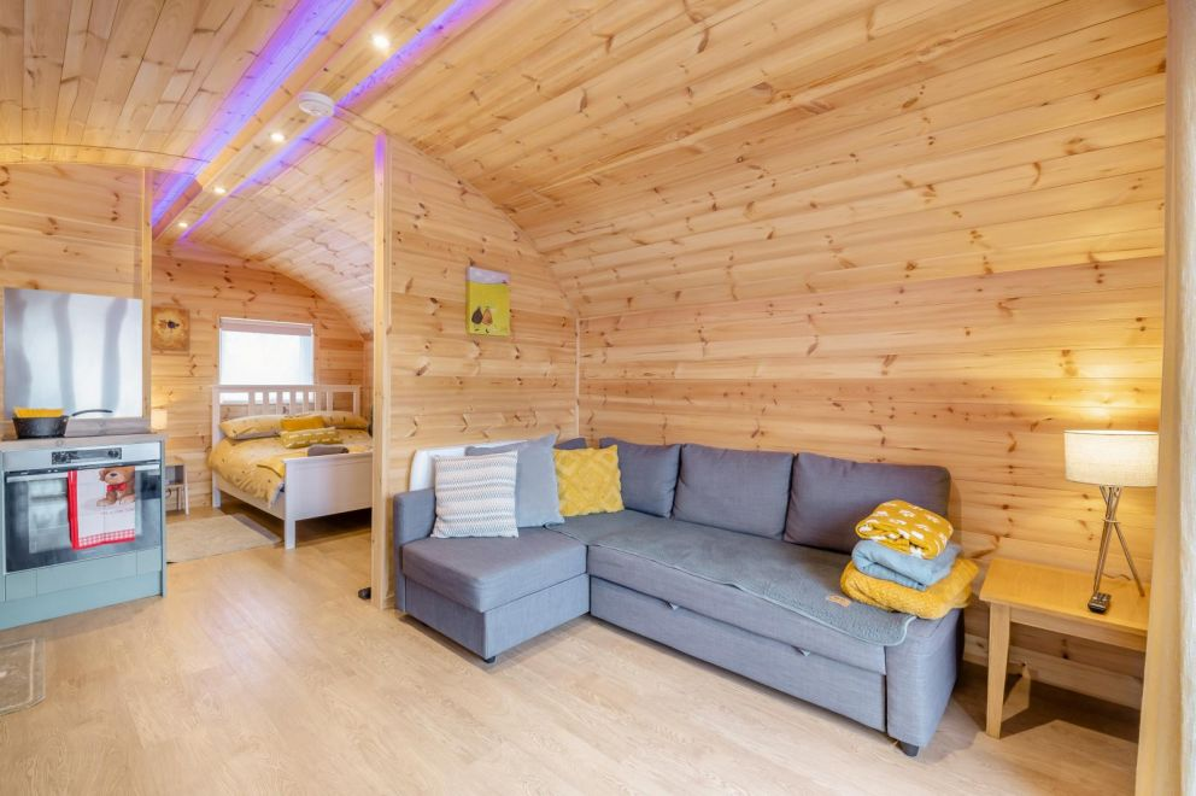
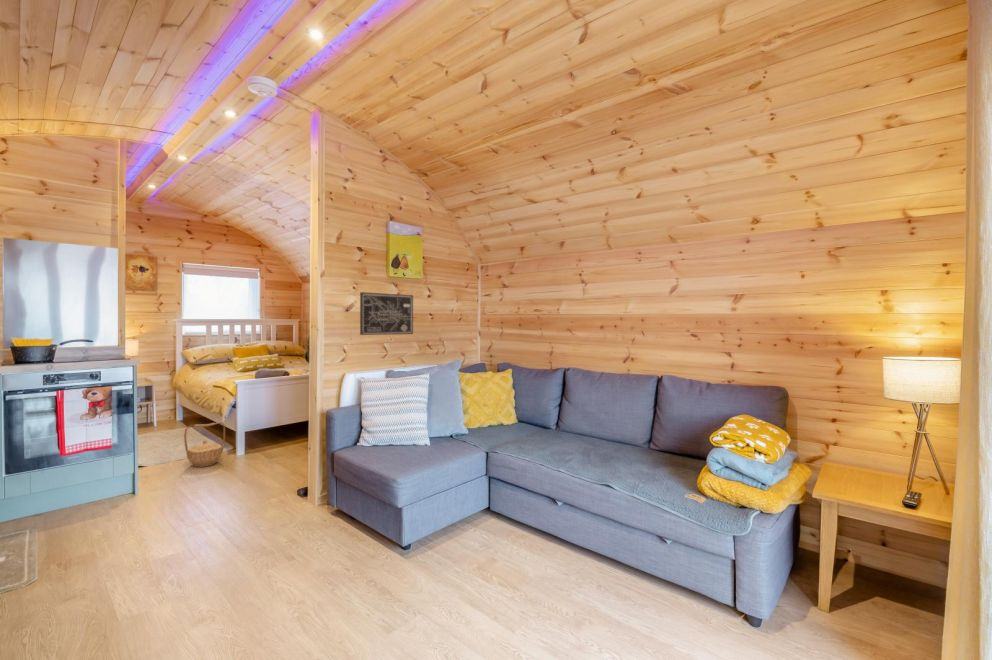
+ basket (205, 443)
+ wall art (387, 314)
